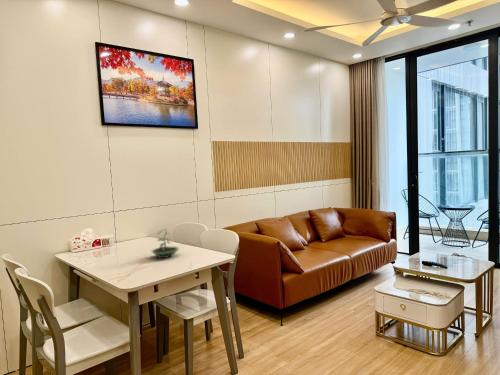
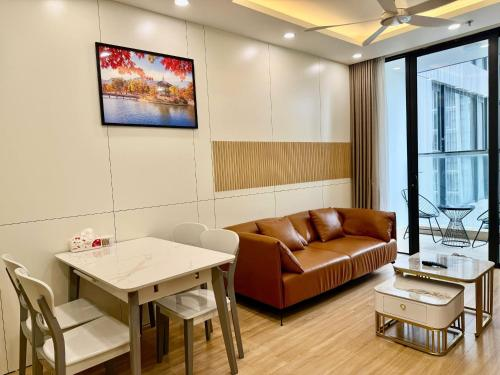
- terrarium (164, 235)
